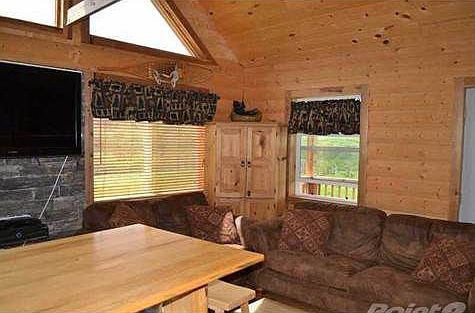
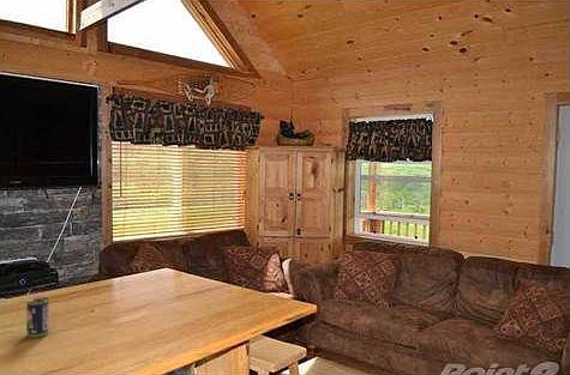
+ beverage can (37, 316)
